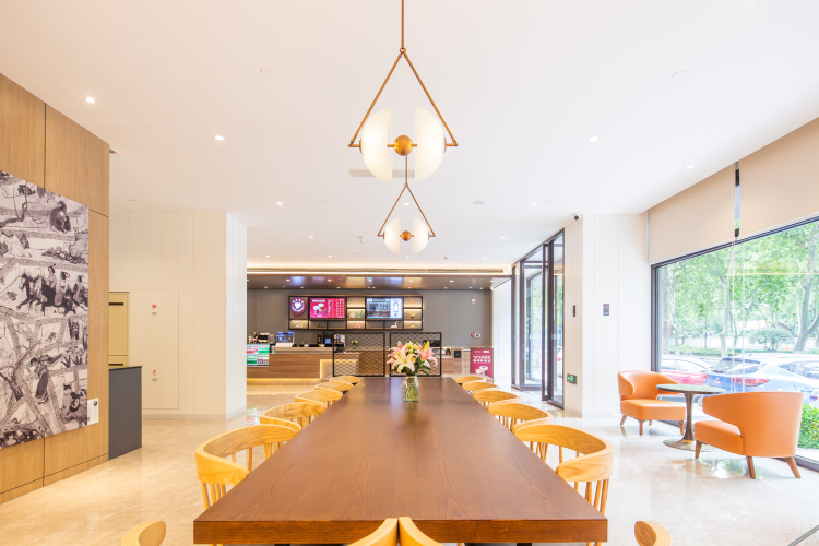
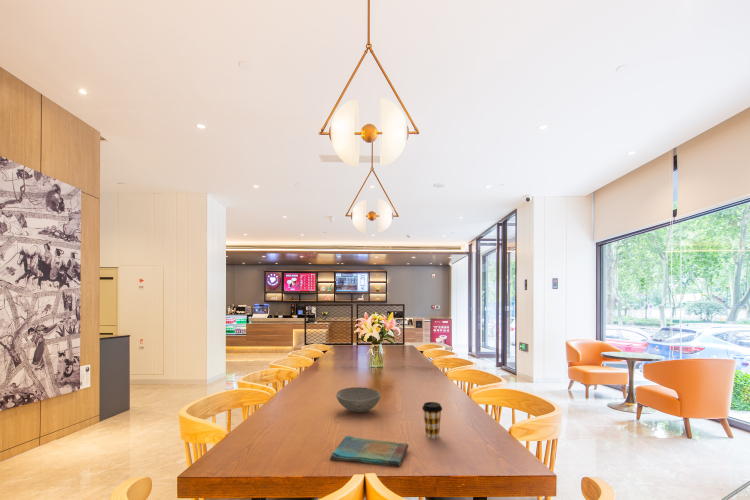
+ dish towel (370, 450)
+ bowl (358, 401)
+ coffee cup (432, 420)
